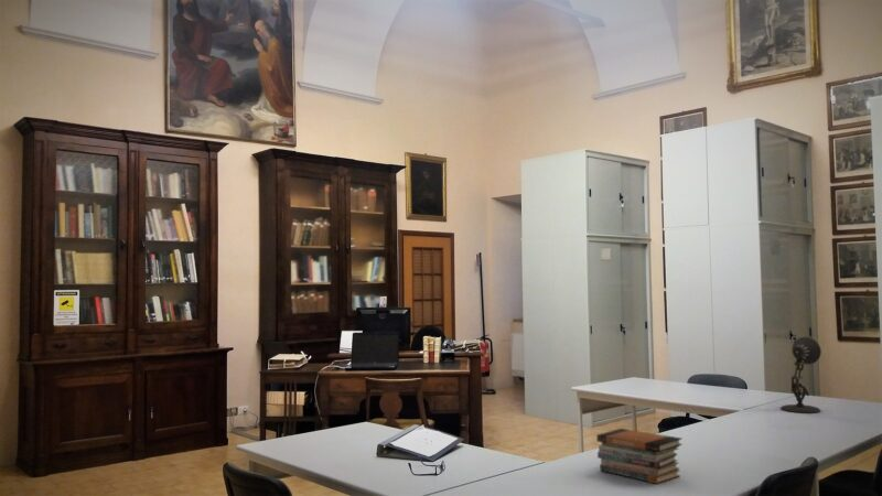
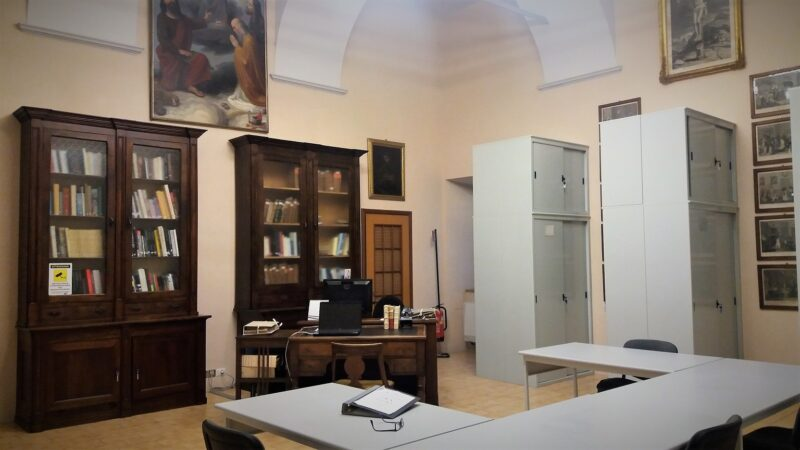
- desk lamp (799, 373)
- book stack (638, 454)
